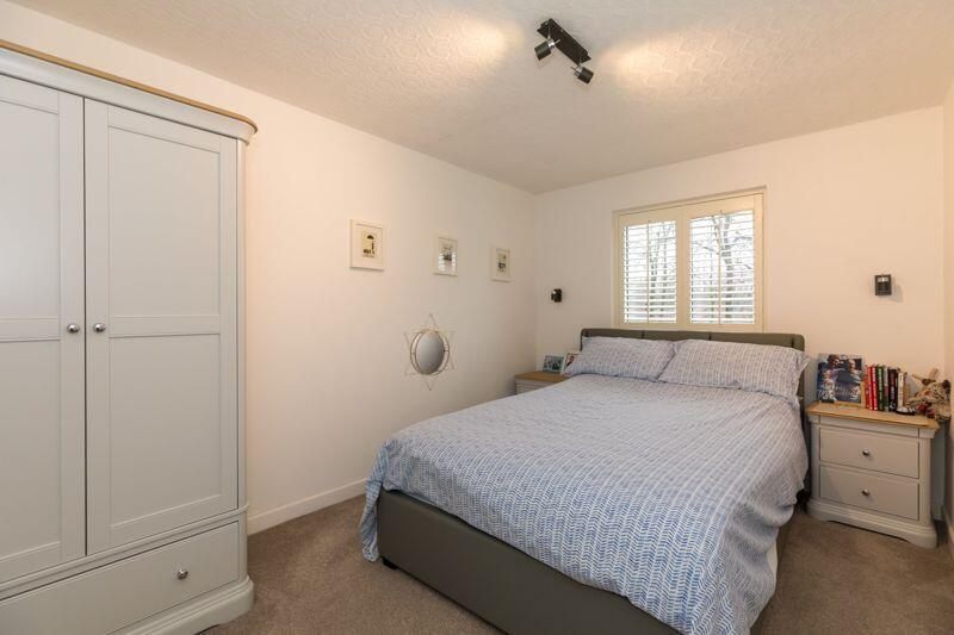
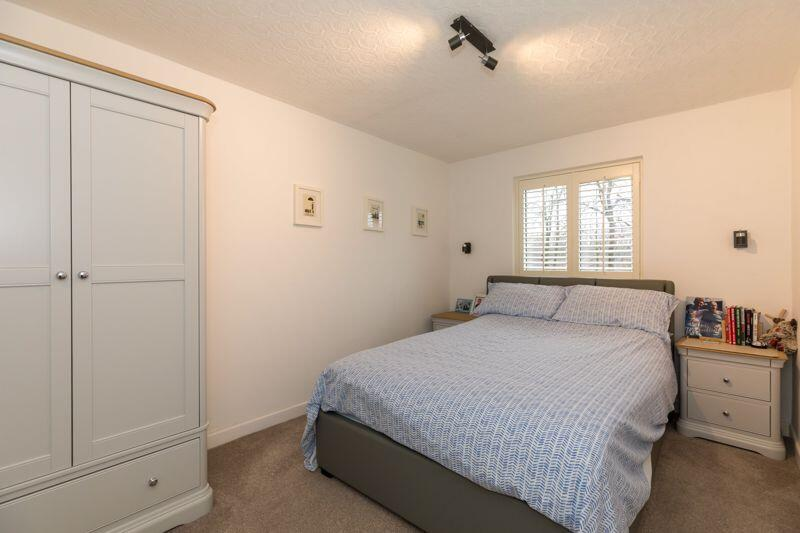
- home mirror (429, 351)
